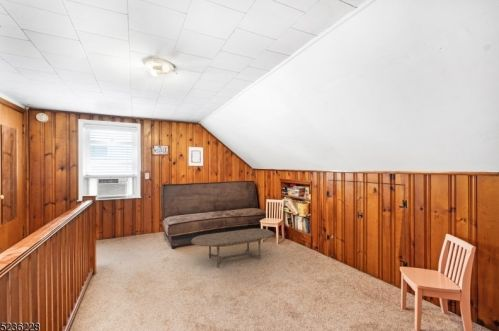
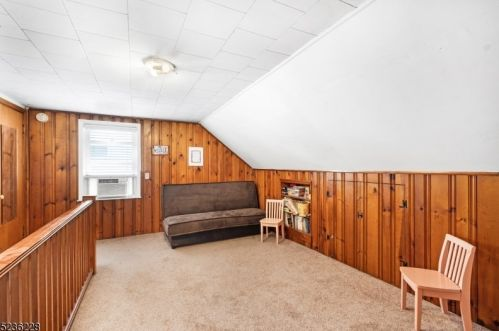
- coffee table (232, 245)
